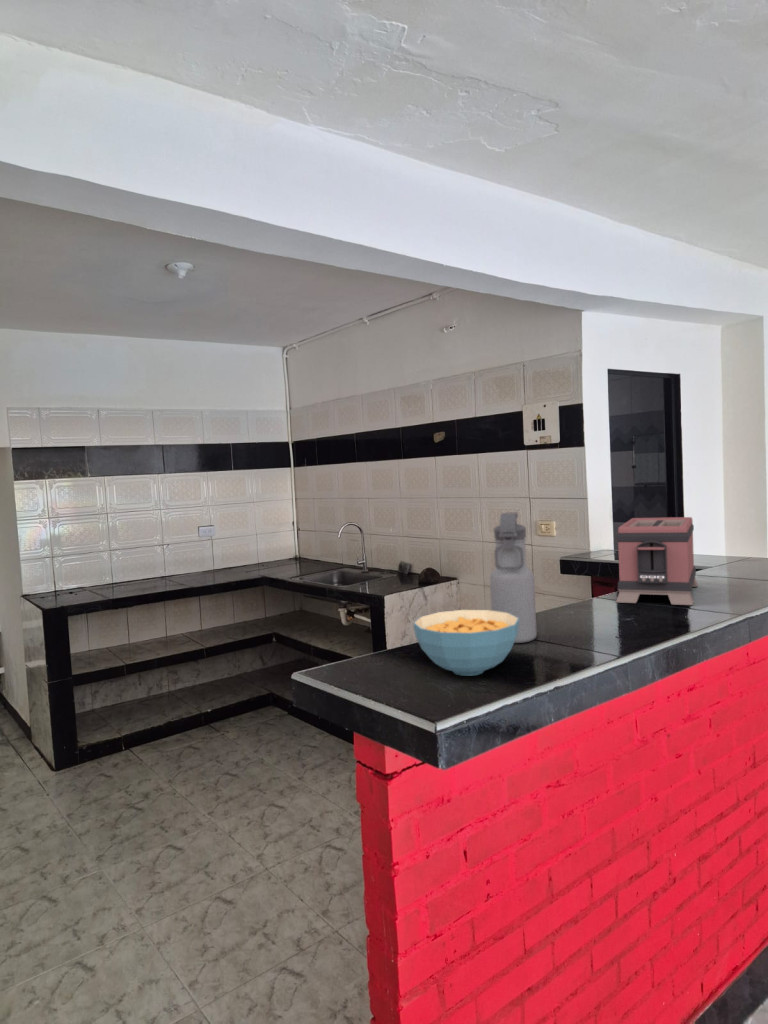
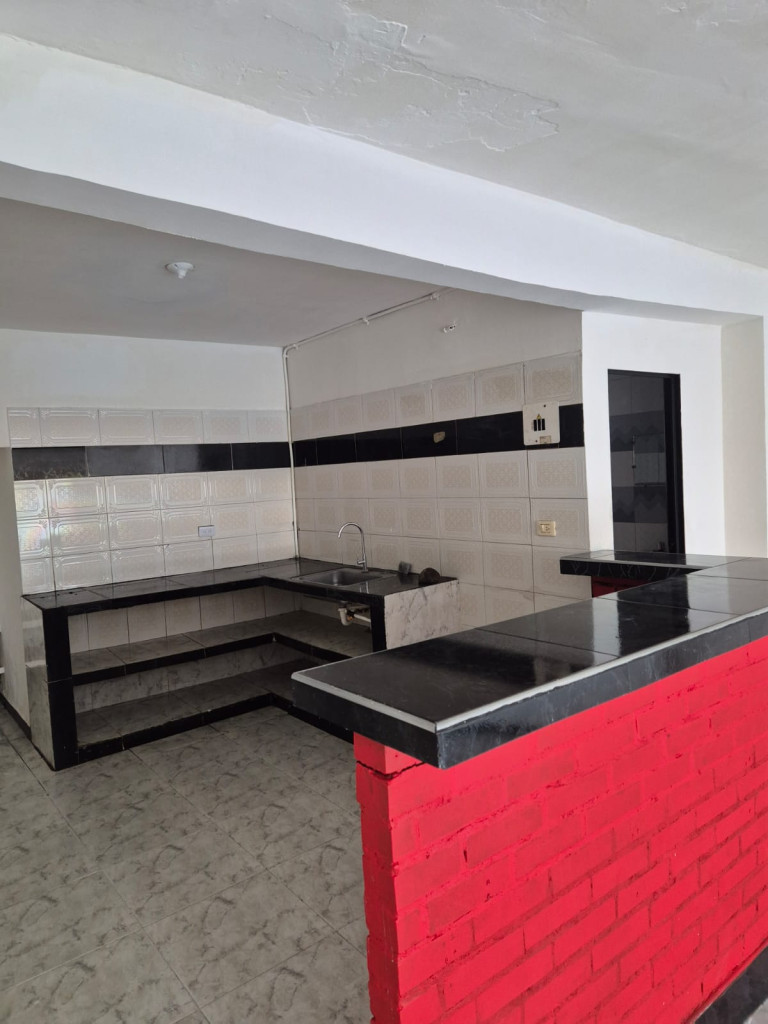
- water bottle (511, 576)
- cereal bowl (467, 645)
- toaster (657, 558)
